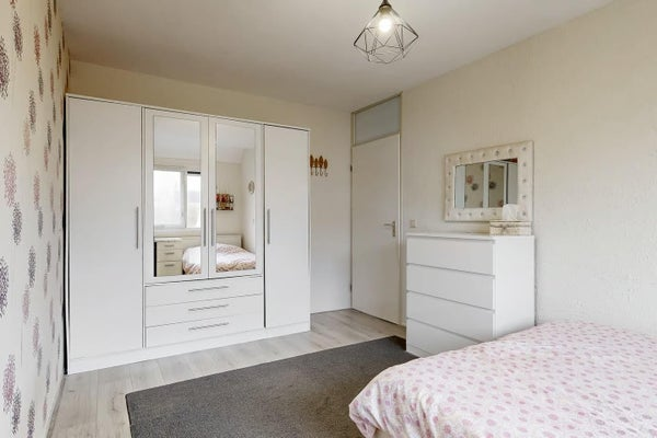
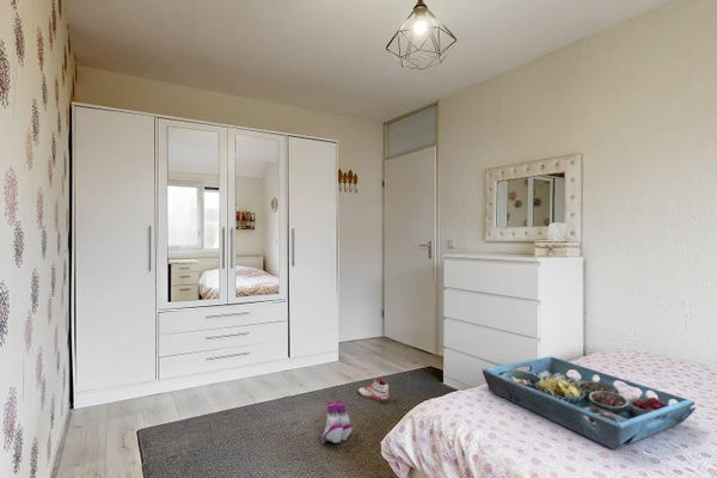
+ serving tray (576, 392)
+ boots (335, 418)
+ sneaker (373, 387)
